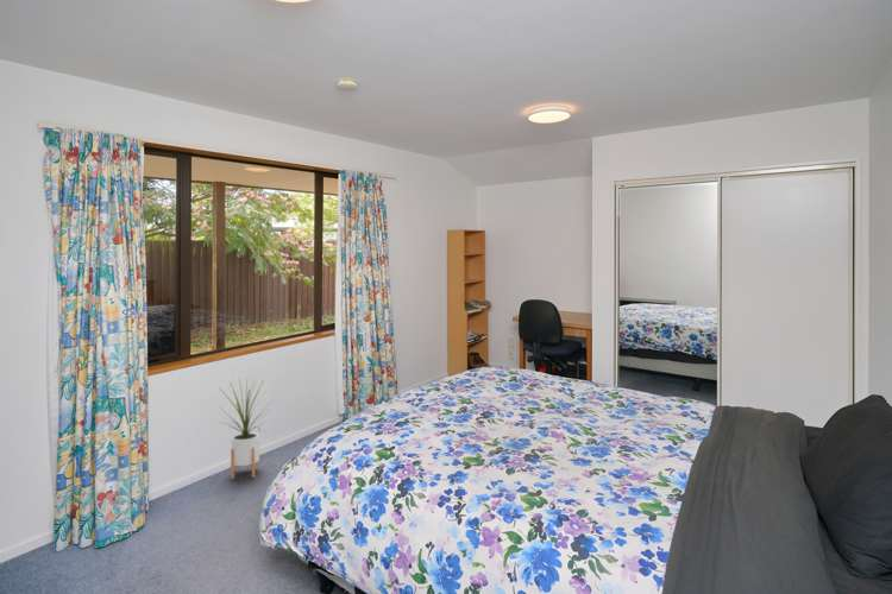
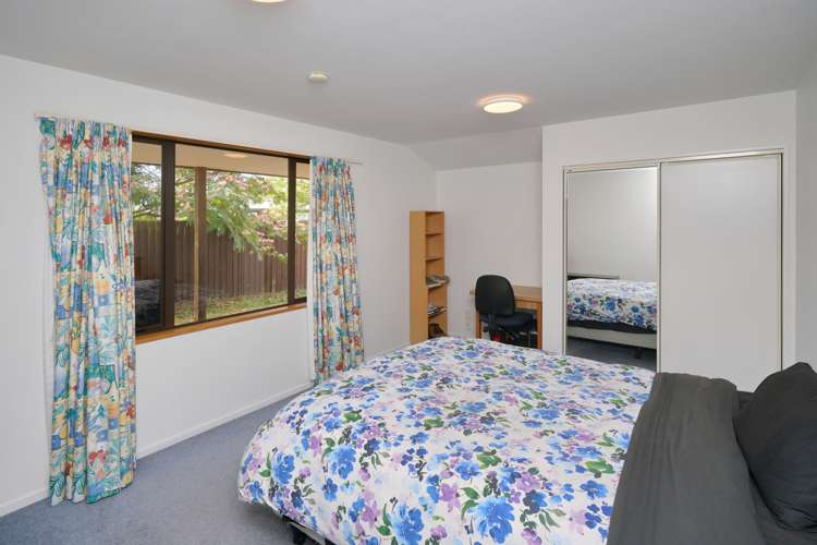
- house plant (245, 423)
